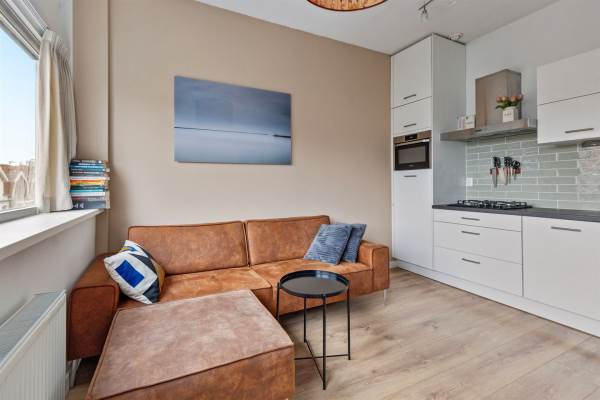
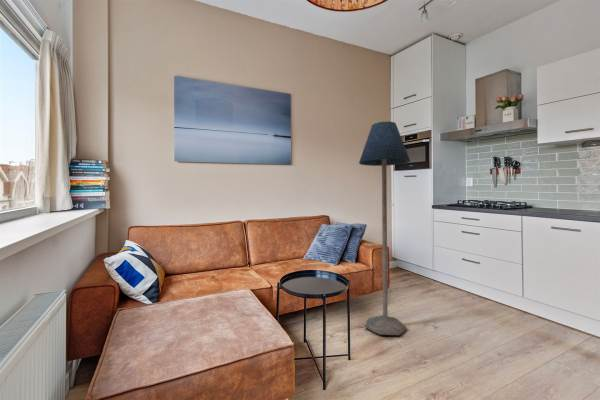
+ floor lamp (384, 225)
